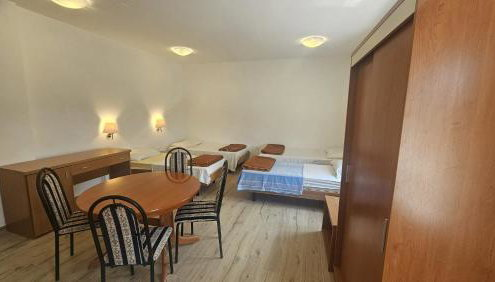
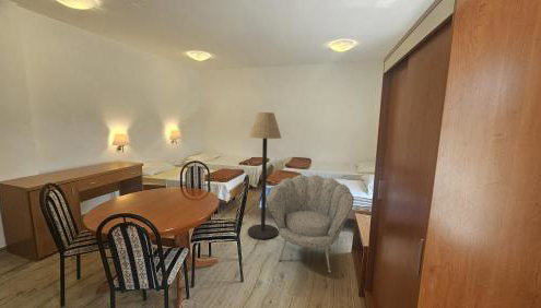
+ armchair (309, 217)
+ floor lamp (263, 174)
